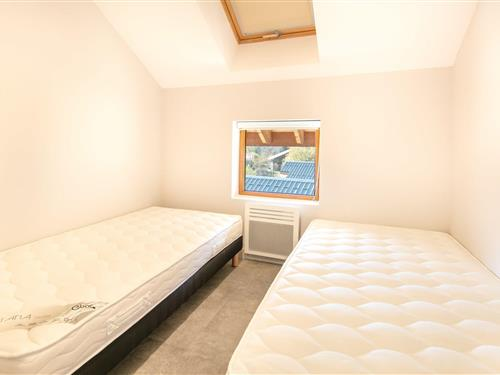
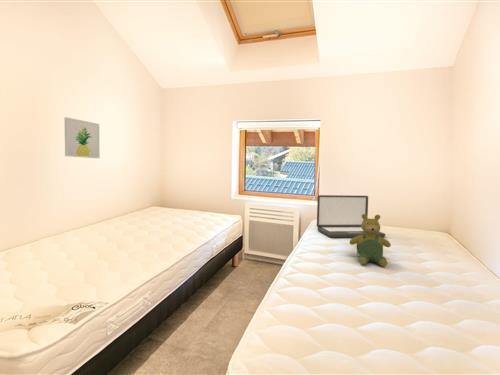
+ laptop (350, 215)
+ teddy bear (371, 238)
+ wall art (83, 139)
